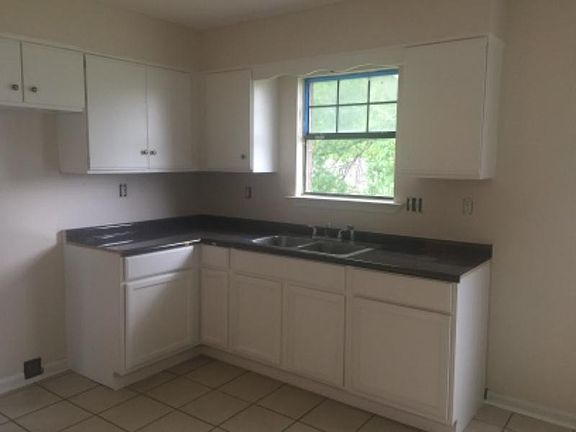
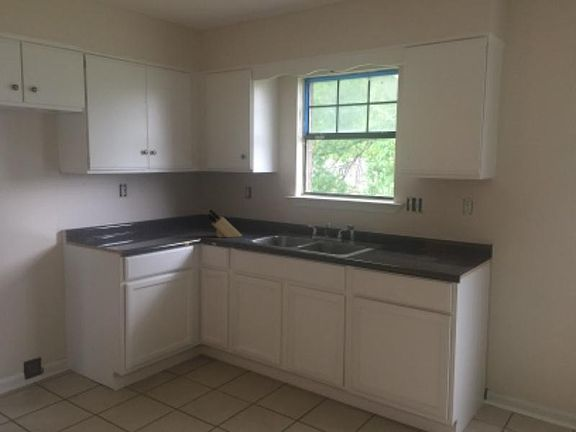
+ knife block (224, 223)
